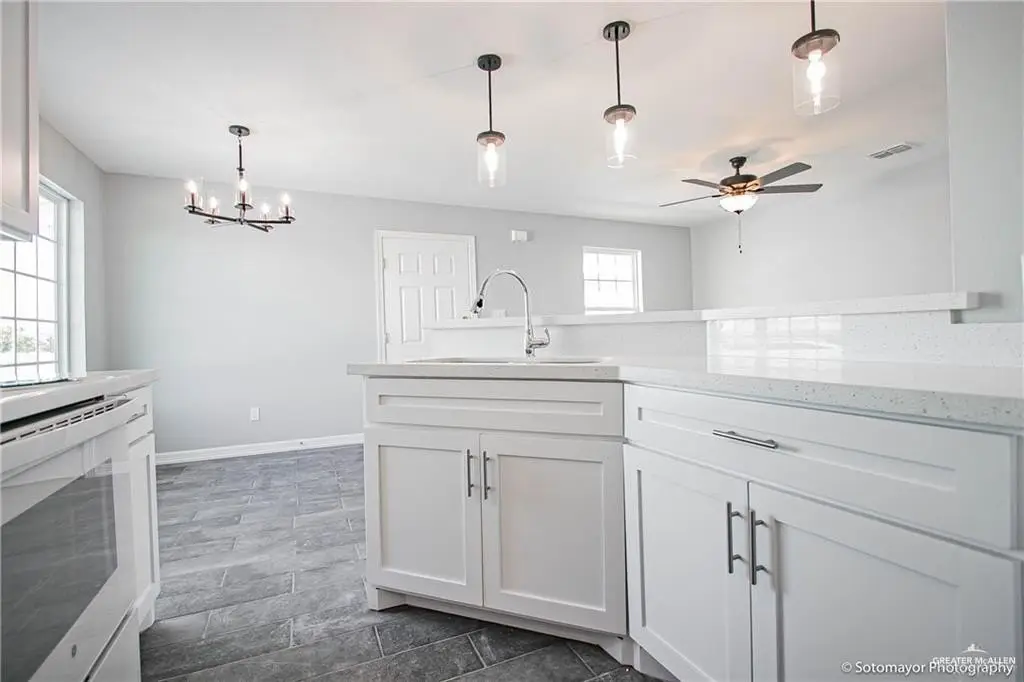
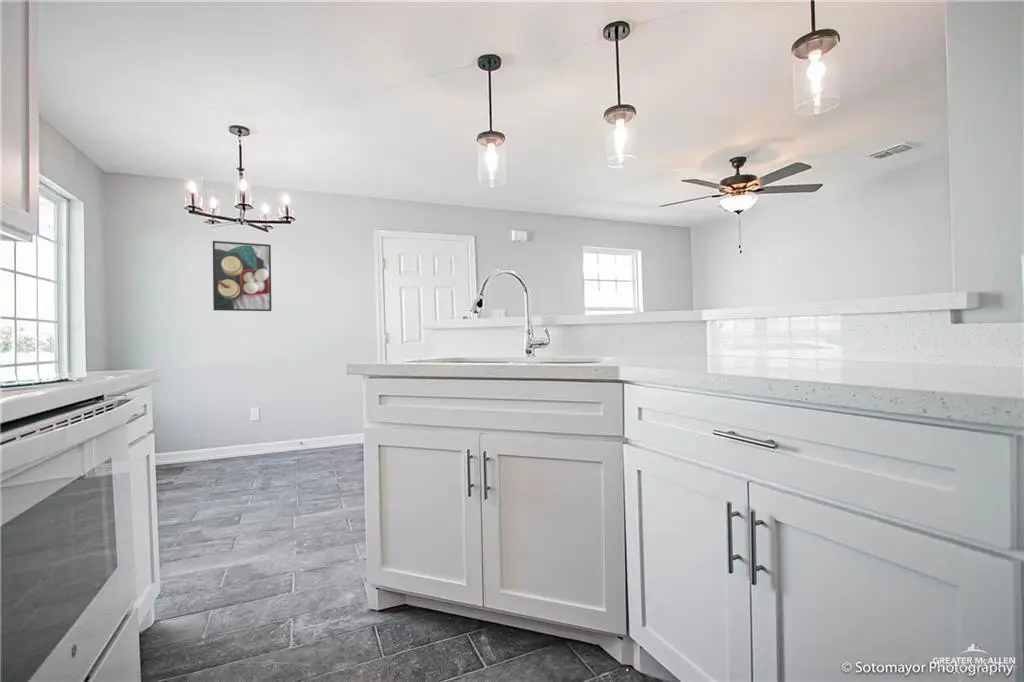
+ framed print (242, 276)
